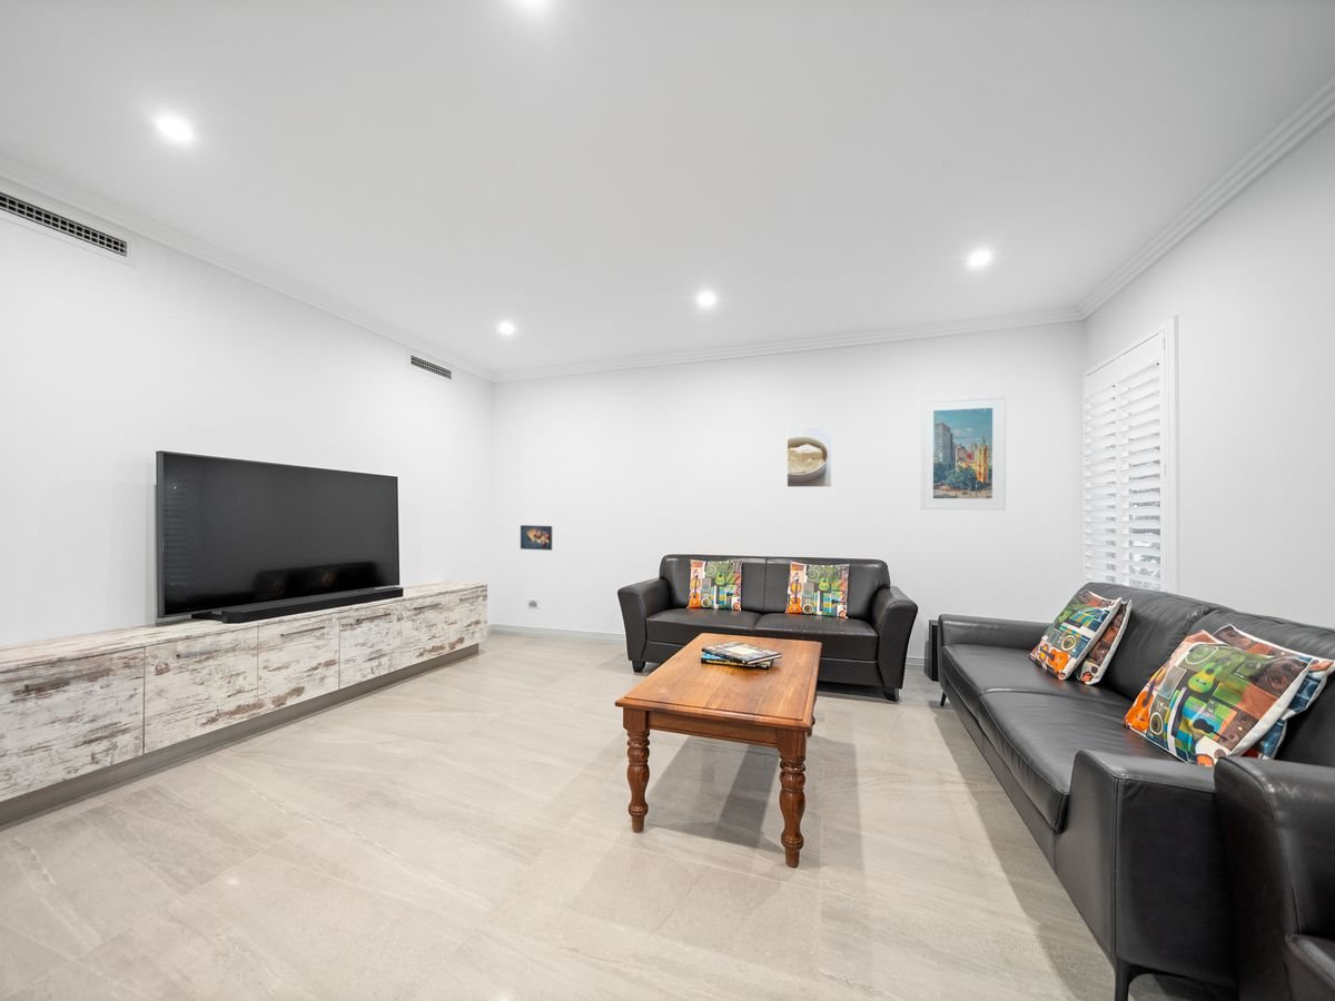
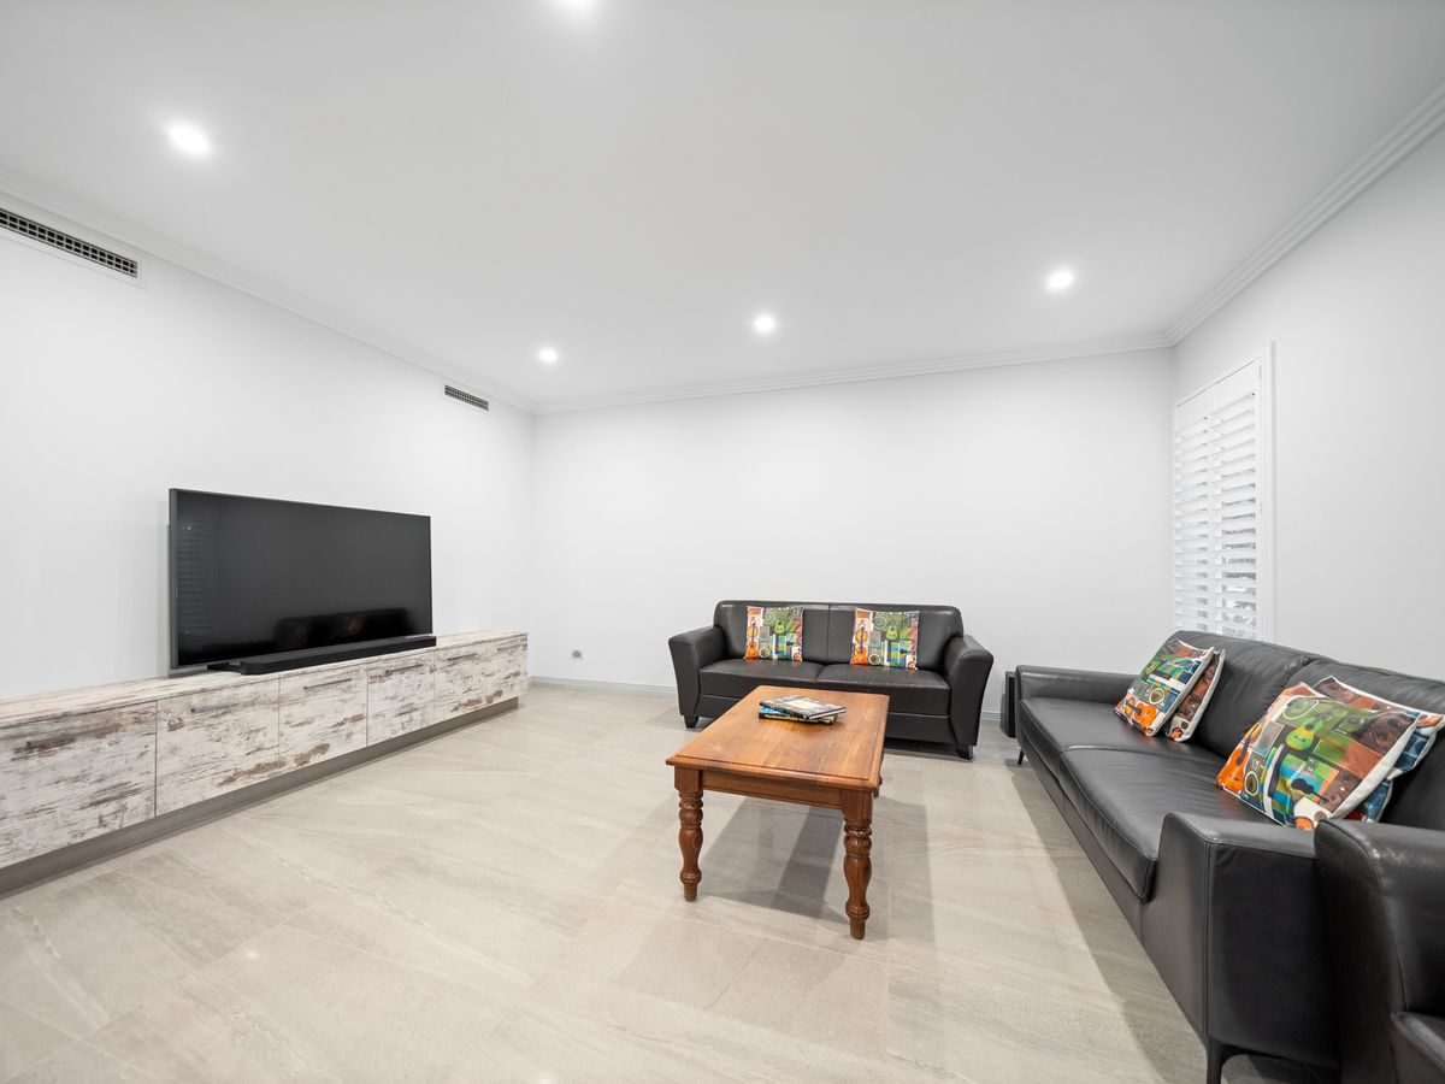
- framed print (535, 537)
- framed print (961, 454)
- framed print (809, 456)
